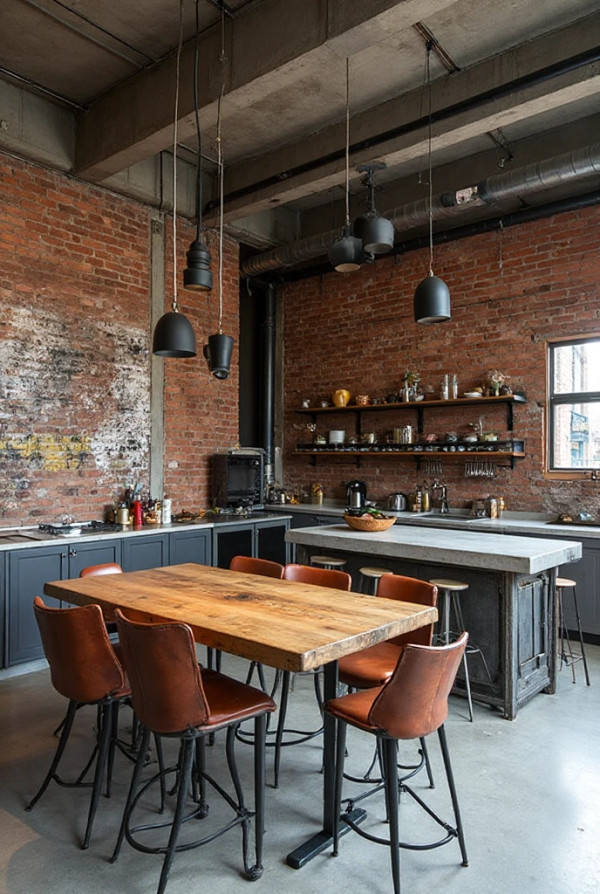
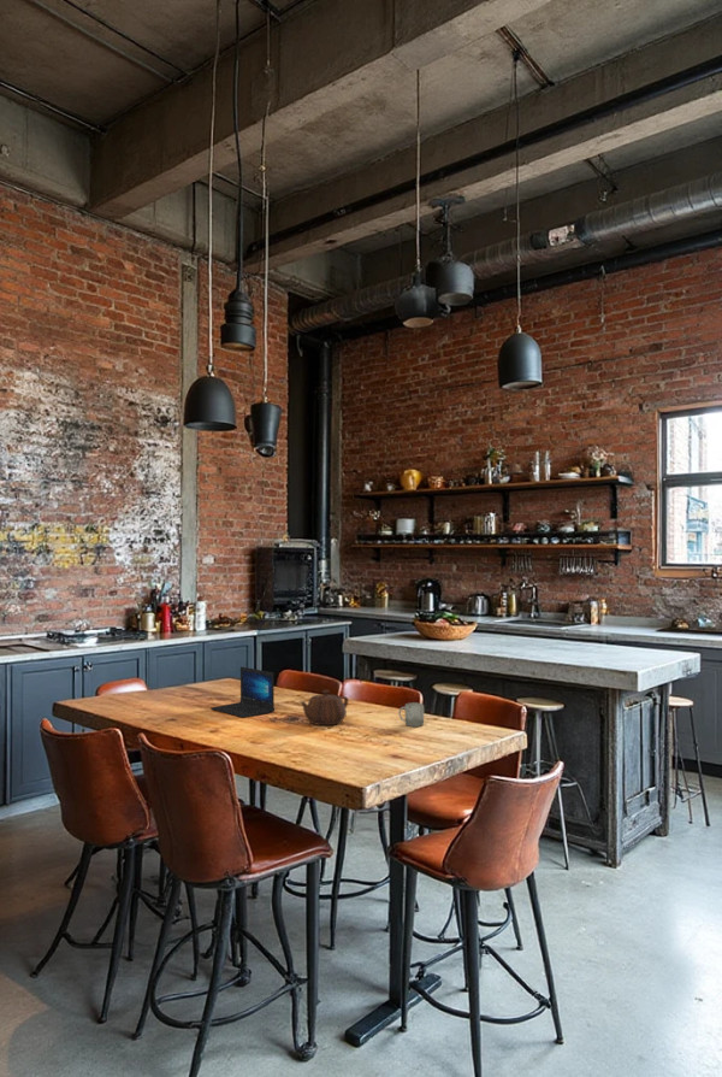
+ teapot (324, 706)
+ laptop (242, 690)
+ cup (410, 713)
